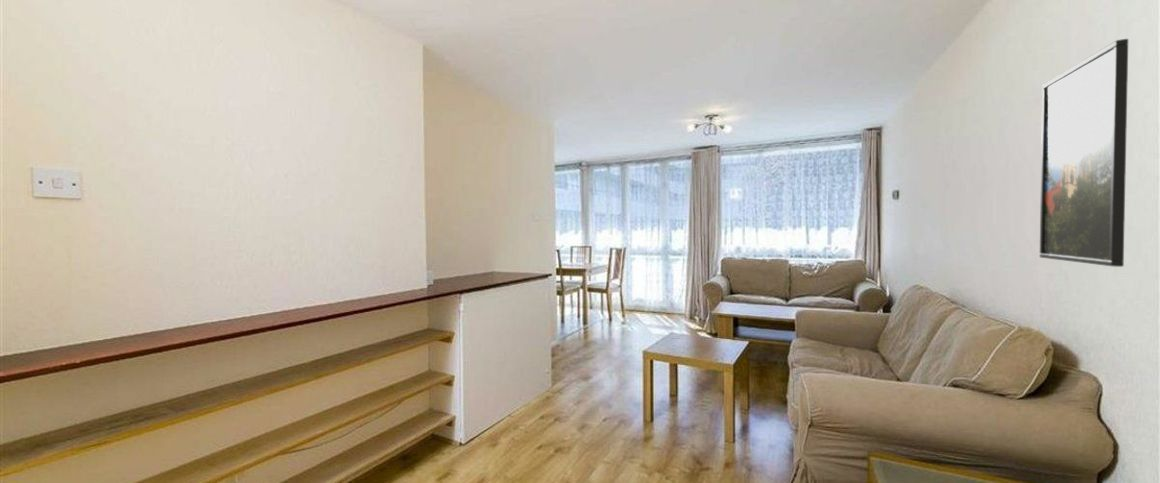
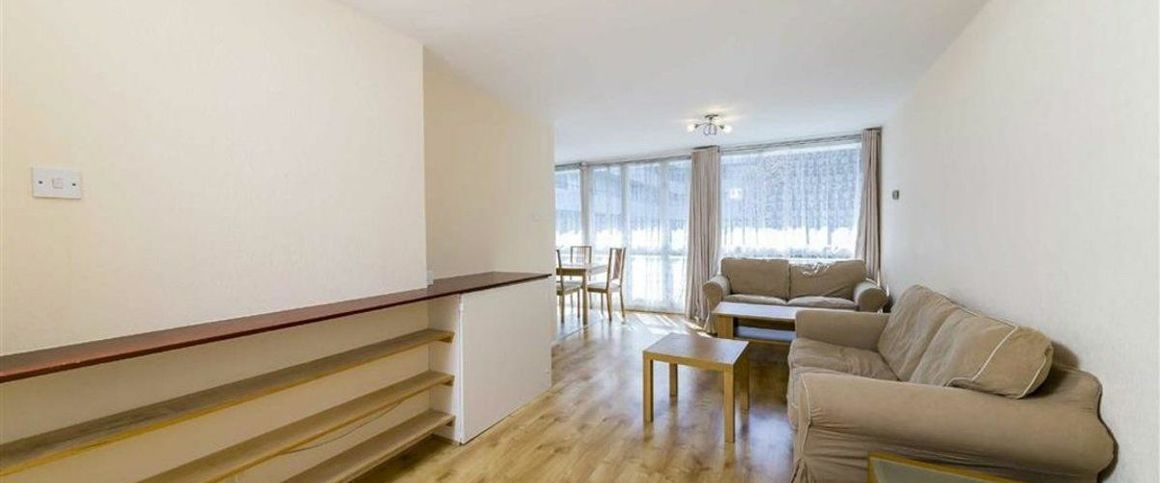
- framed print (1077, 163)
